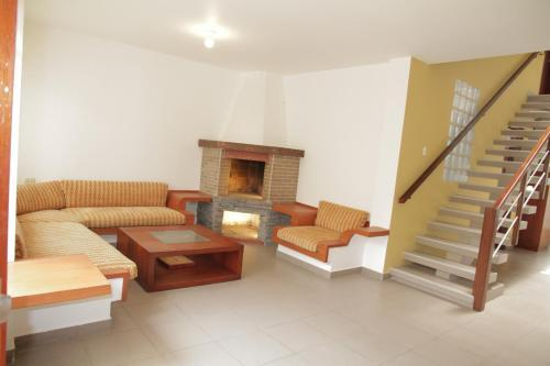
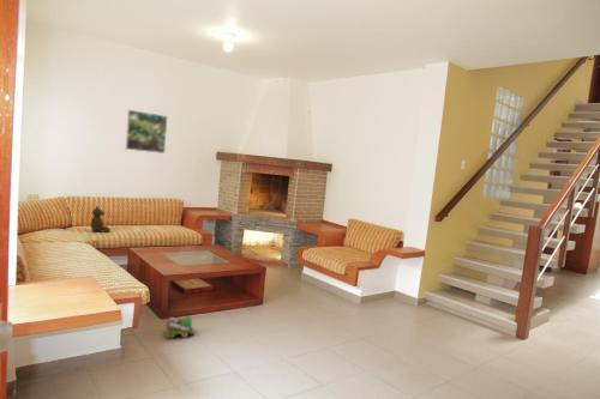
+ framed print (146, 132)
+ teddy bear (101, 218)
+ toy train (180, 325)
